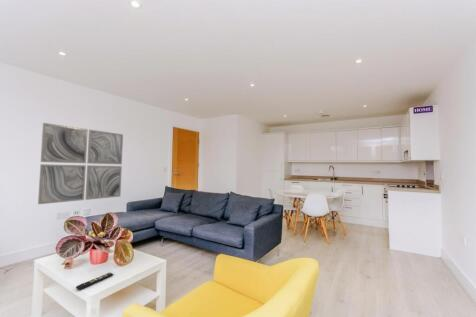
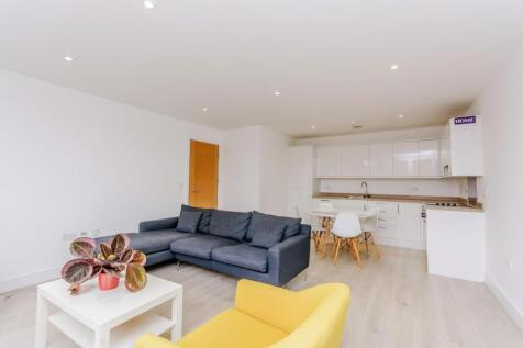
- wall art (87, 165)
- remote control (95, 280)
